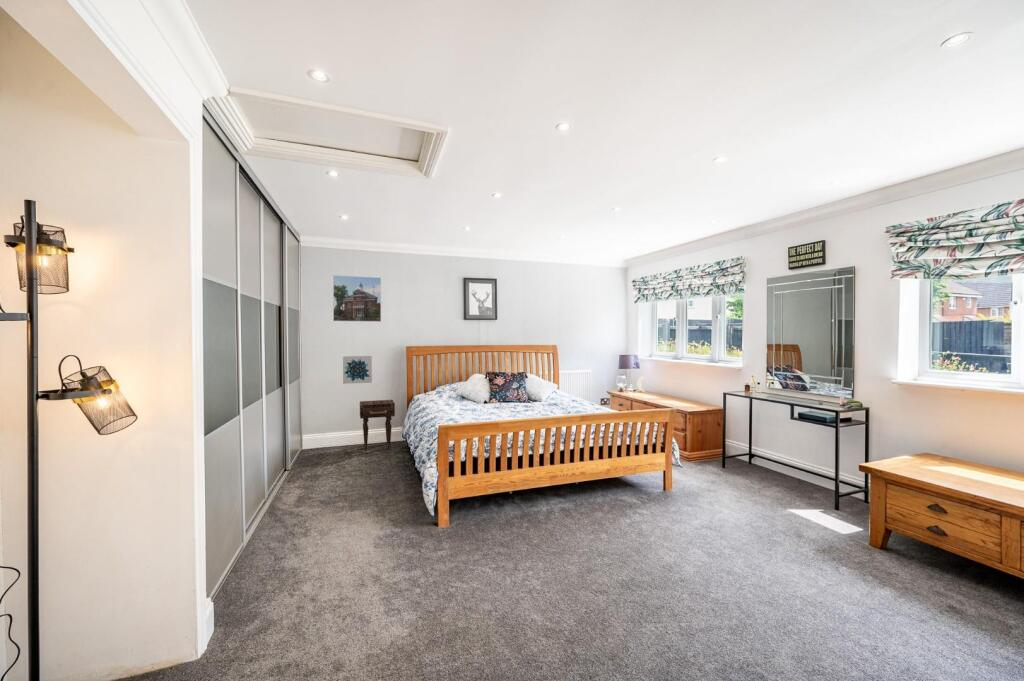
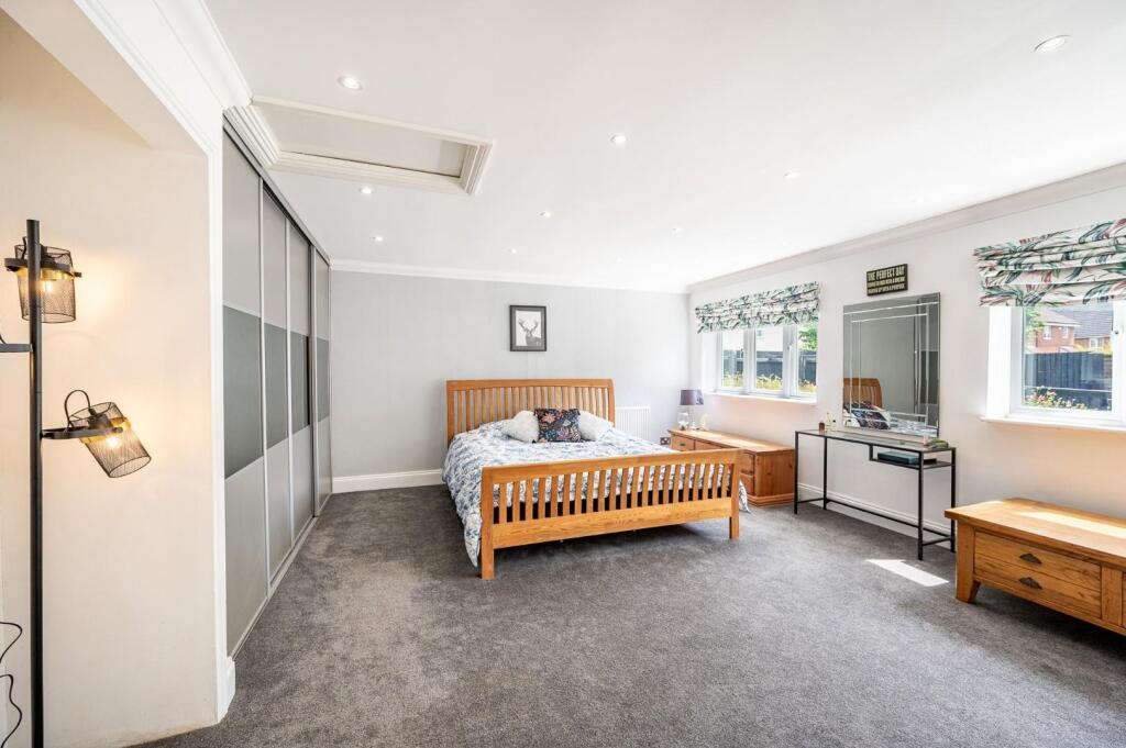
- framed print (357, 299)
- wall art (357, 369)
- nightstand (385, 425)
